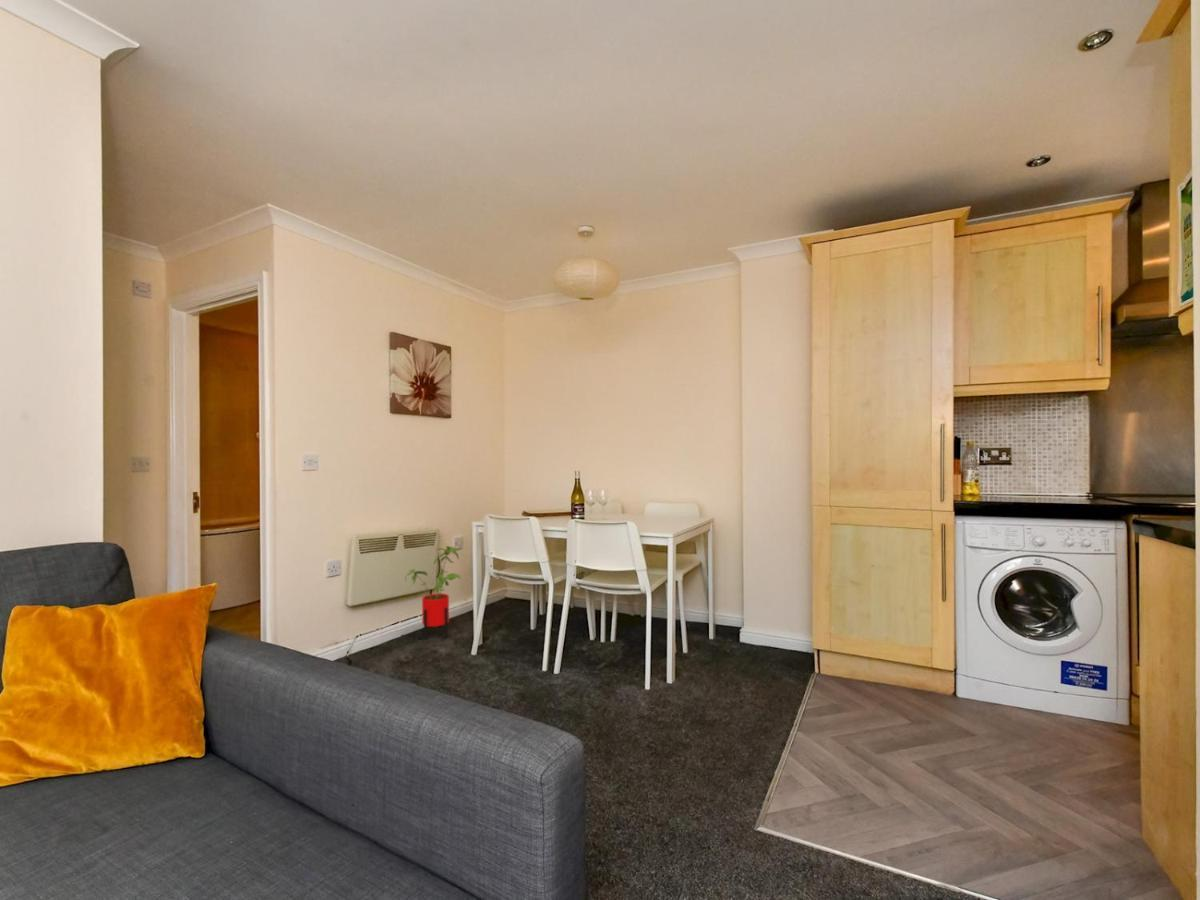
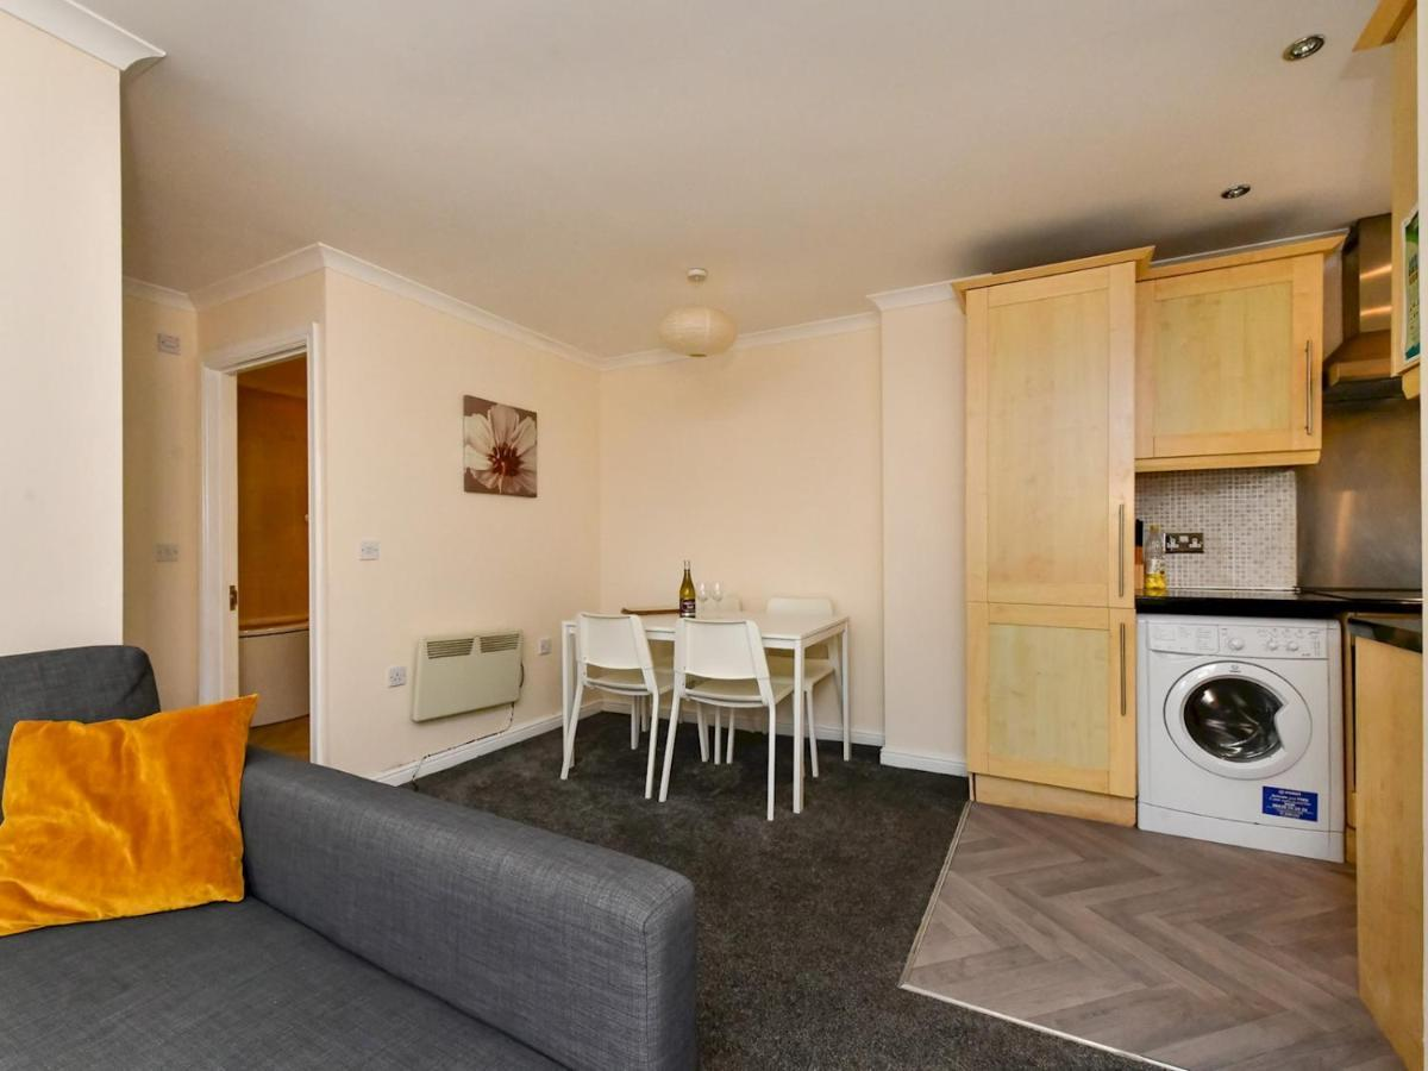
- house plant (438, 591)
